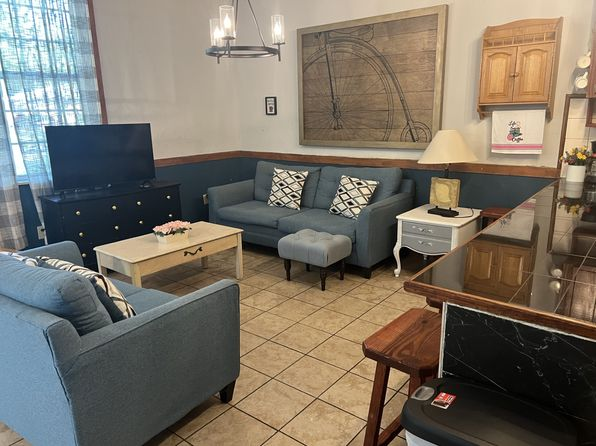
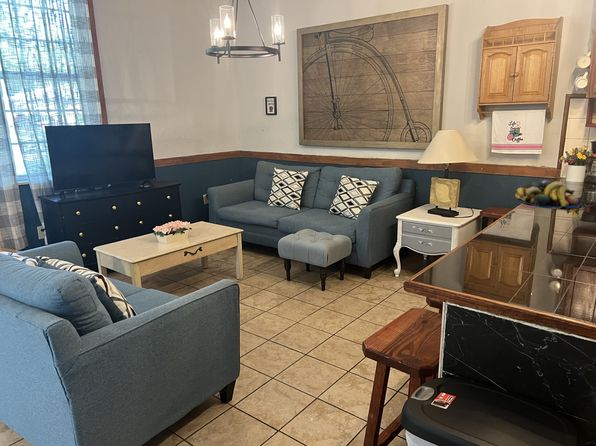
+ fruit bowl (549, 192)
